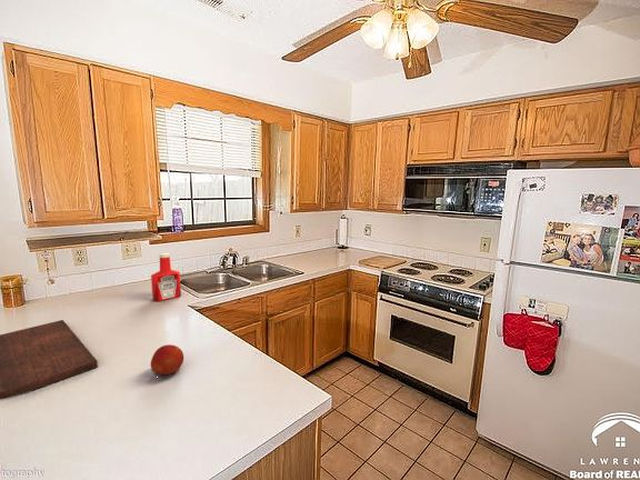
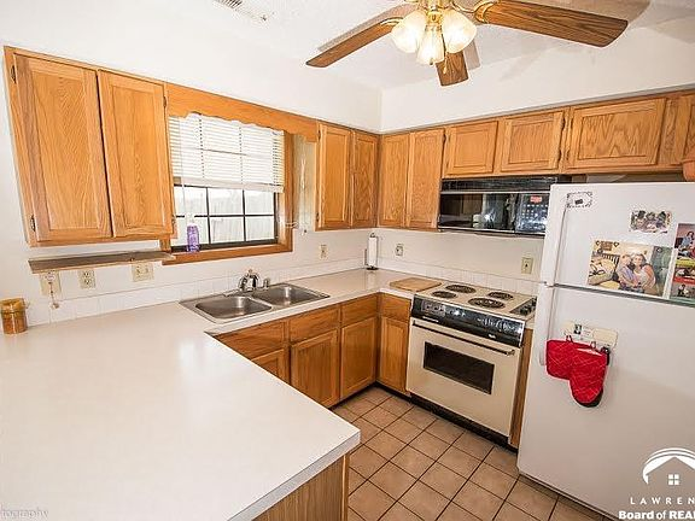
- soap bottle (166, 276)
- cutting board (34, 352)
- fruit (167, 359)
